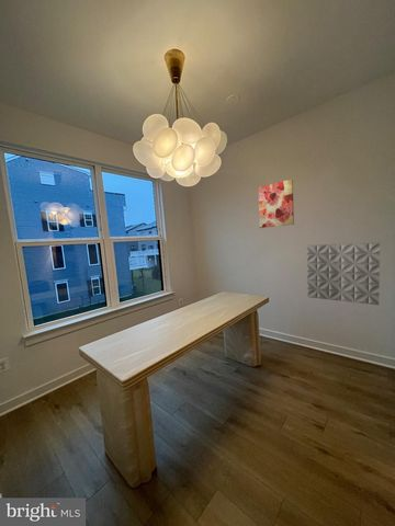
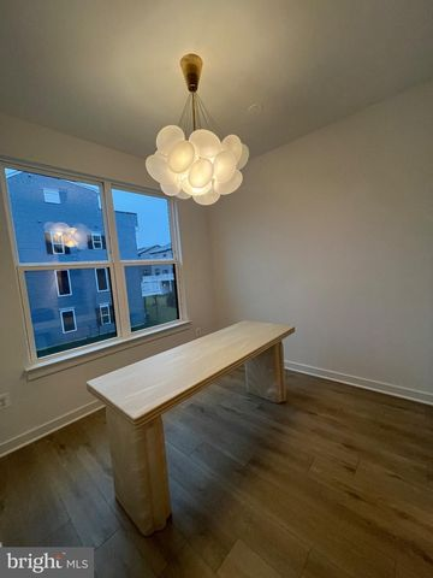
- decorative wall panel (340, 272)
- wall art (274, 205)
